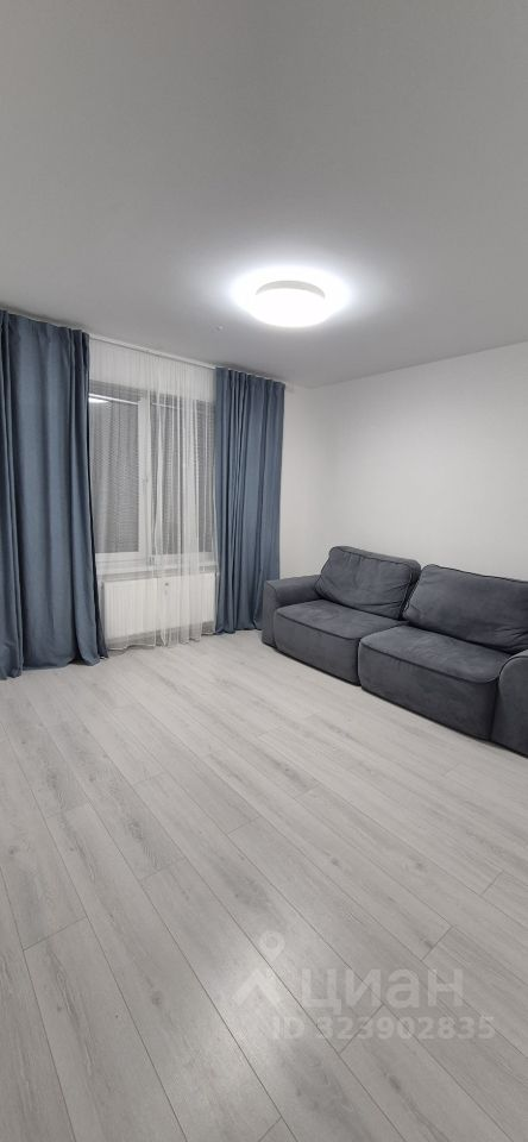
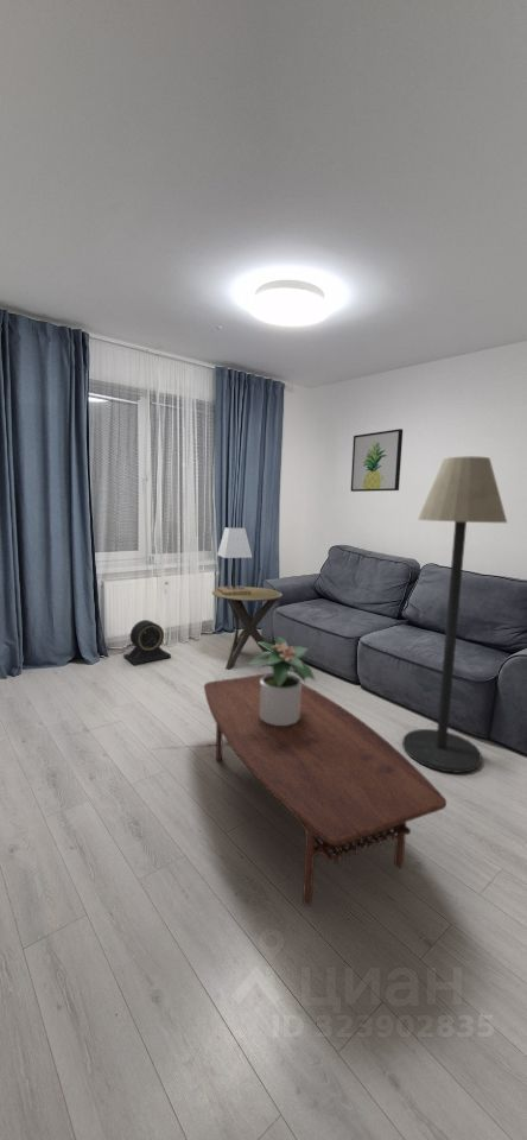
+ side table (246, 626)
+ speaker (147, 639)
+ coffee table (294, 766)
+ potted plant (282, 680)
+ wall art (375, 462)
+ lamp (234, 559)
+ floor lamp (452, 612)
